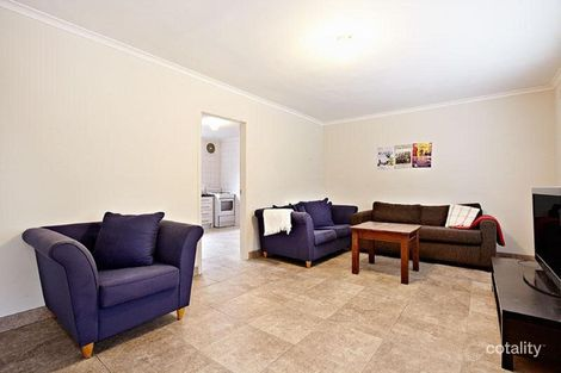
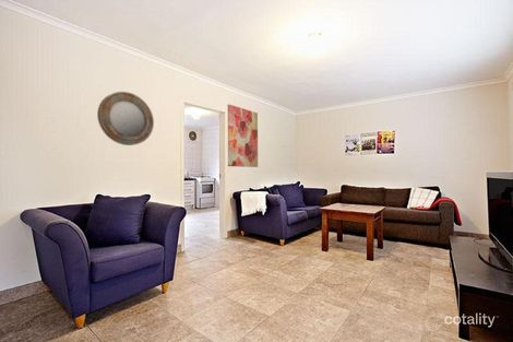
+ home mirror (128, 118)
+ wall art (243, 138)
